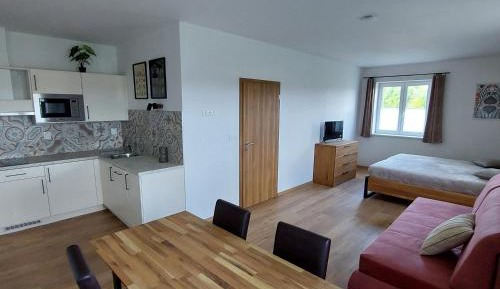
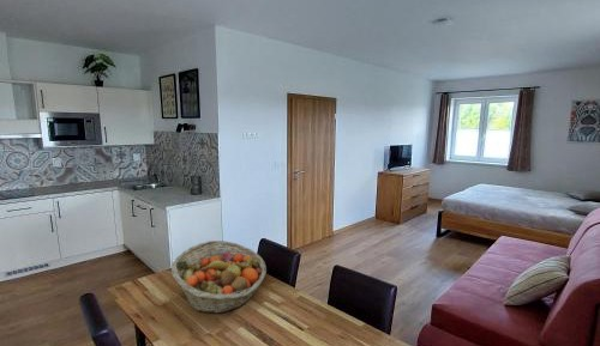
+ fruit basket (221, 273)
